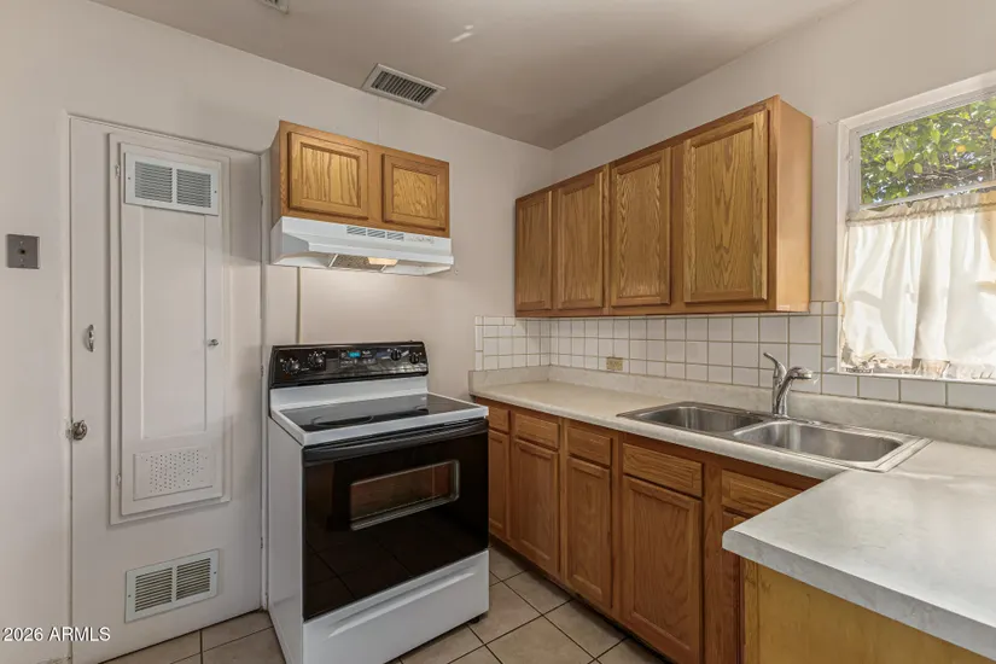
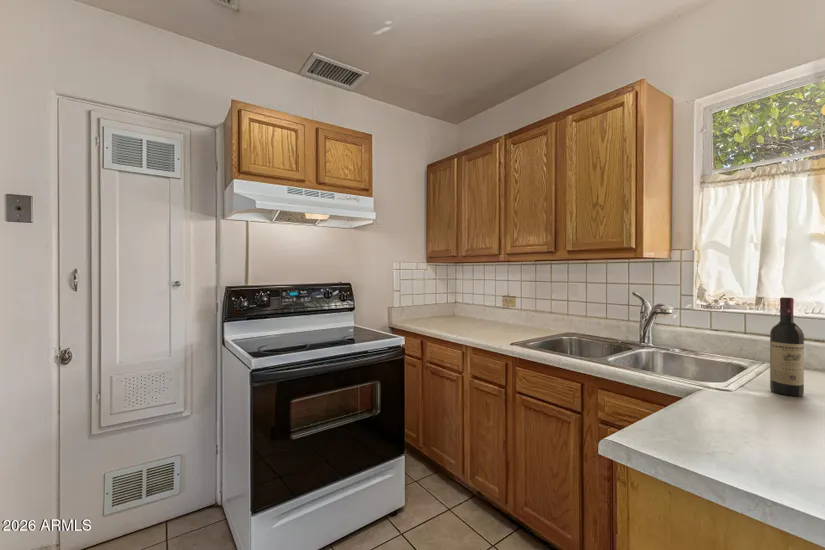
+ wine bottle (786, 345)
